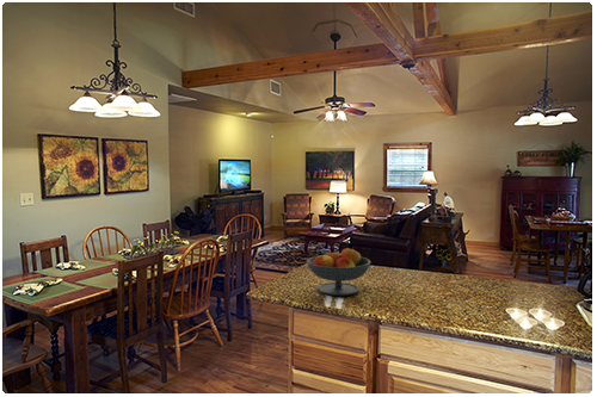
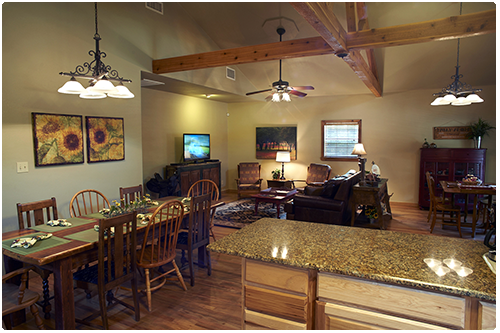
- fruit bowl (338, 269)
